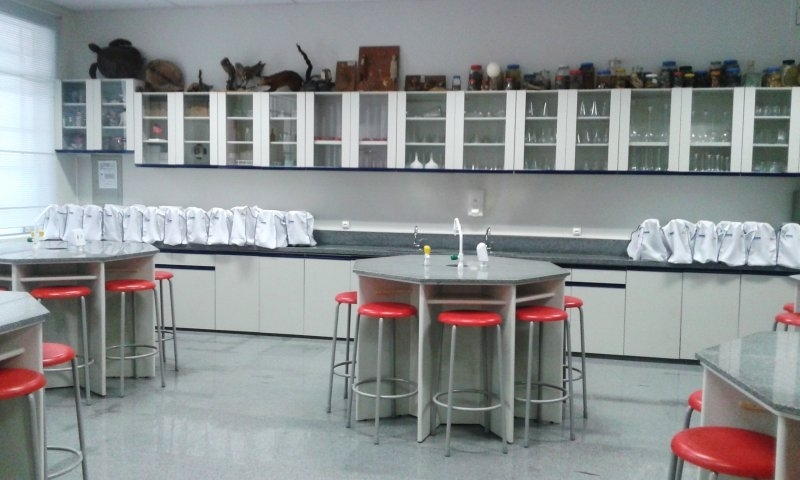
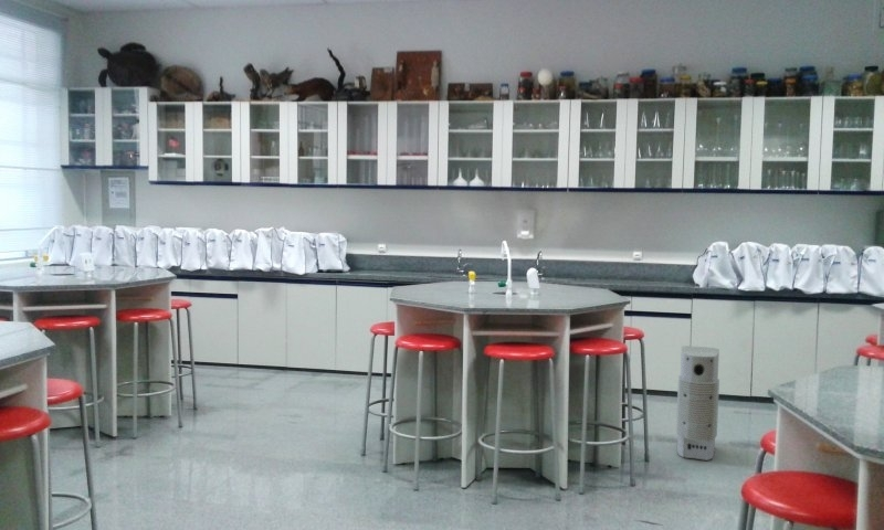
+ air purifier (697, 401)
